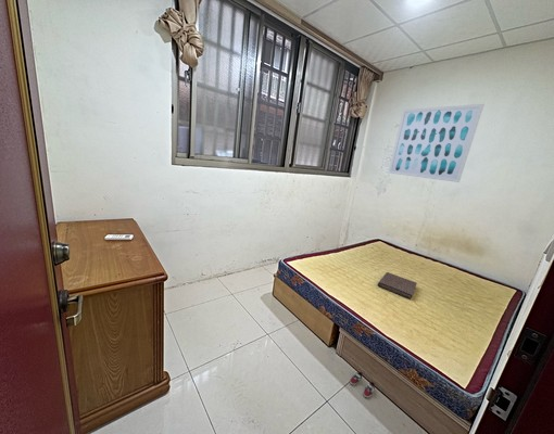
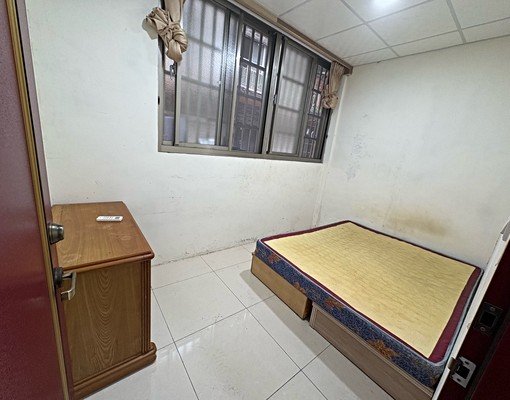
- wall art (429, 143)
- book (396, 284)
- sneaker (360, 379)
